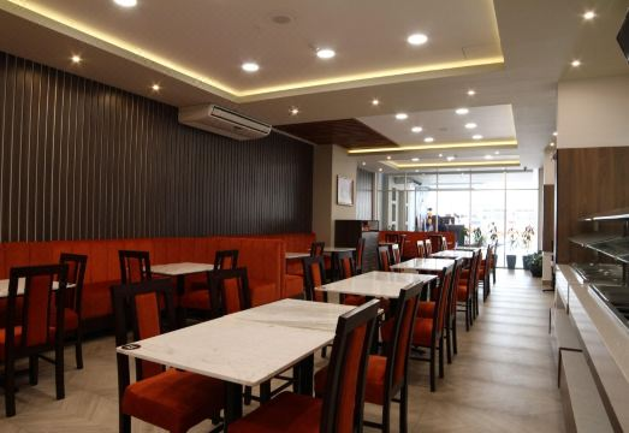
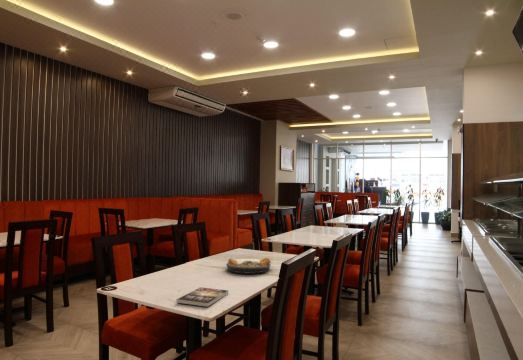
+ book (203, 296)
+ plate (248, 263)
